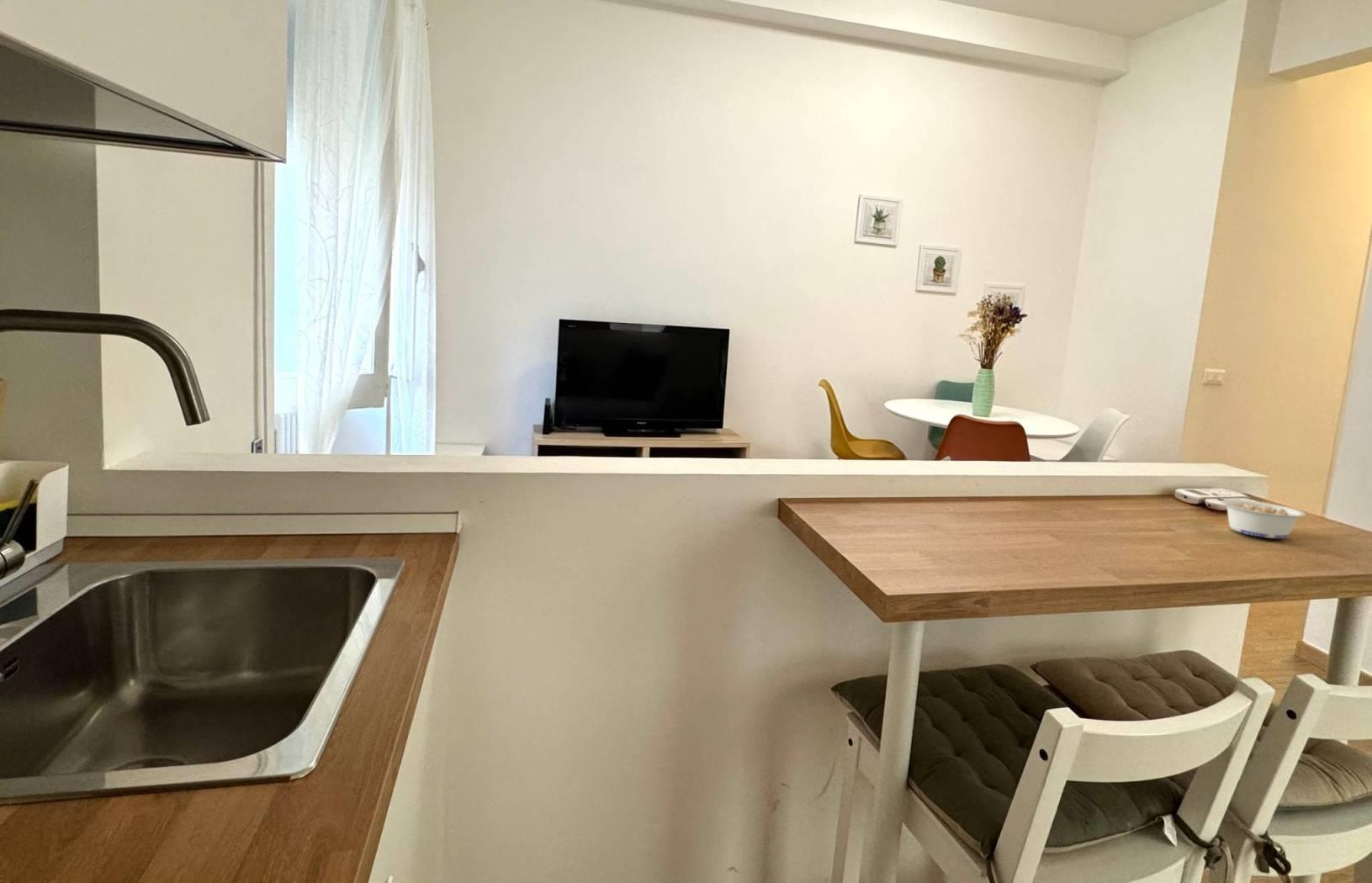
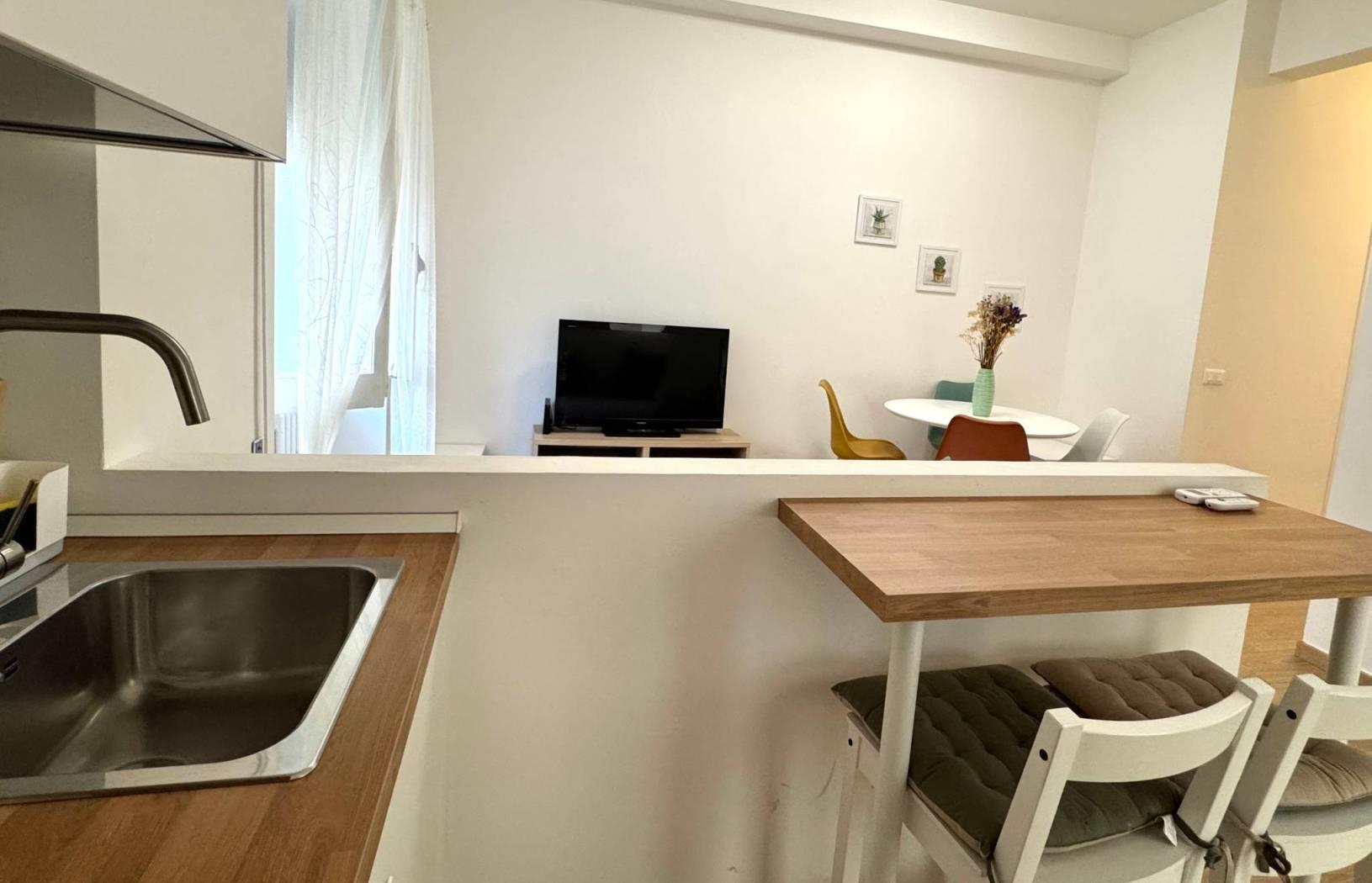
- legume (1259, 517)
